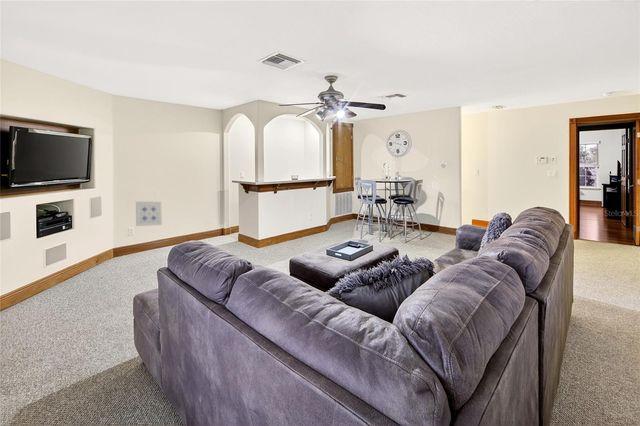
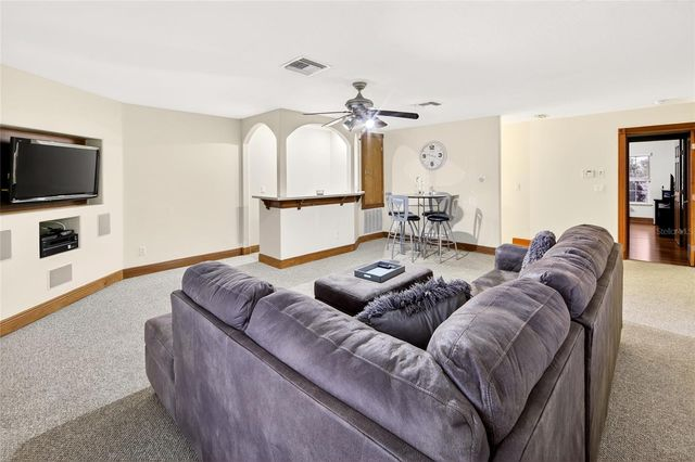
- wall art (148, 213)
